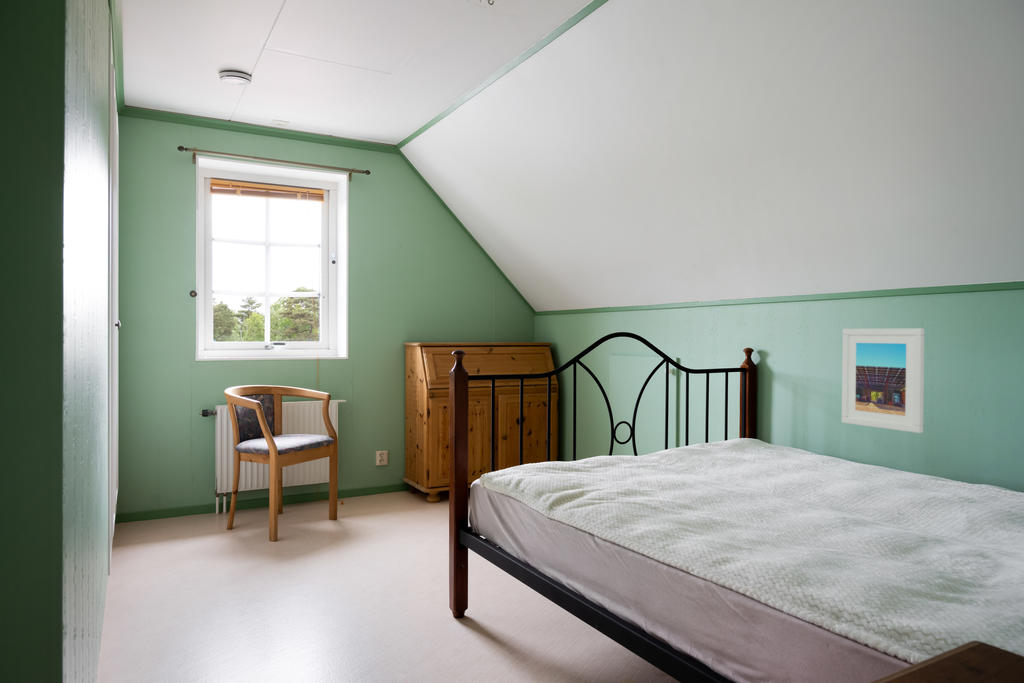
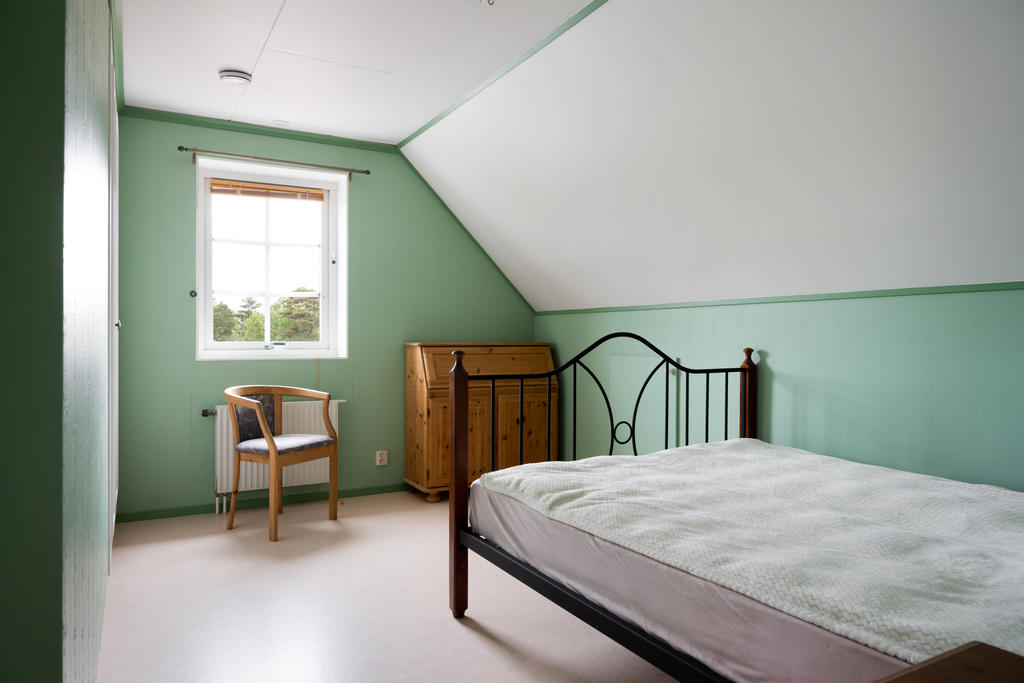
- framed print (880, 378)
